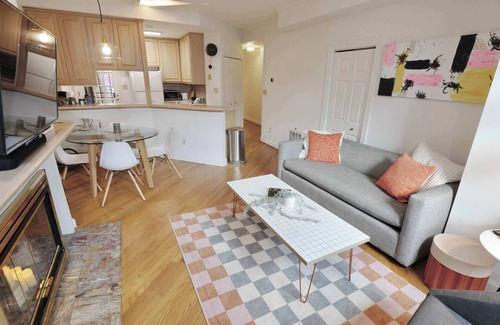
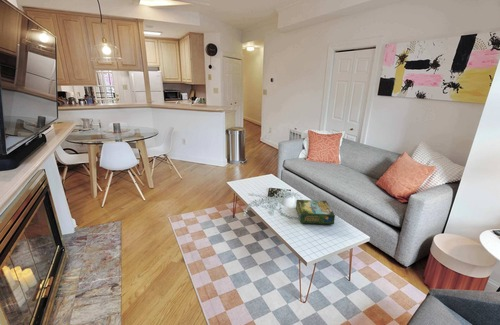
+ board game (314, 211)
